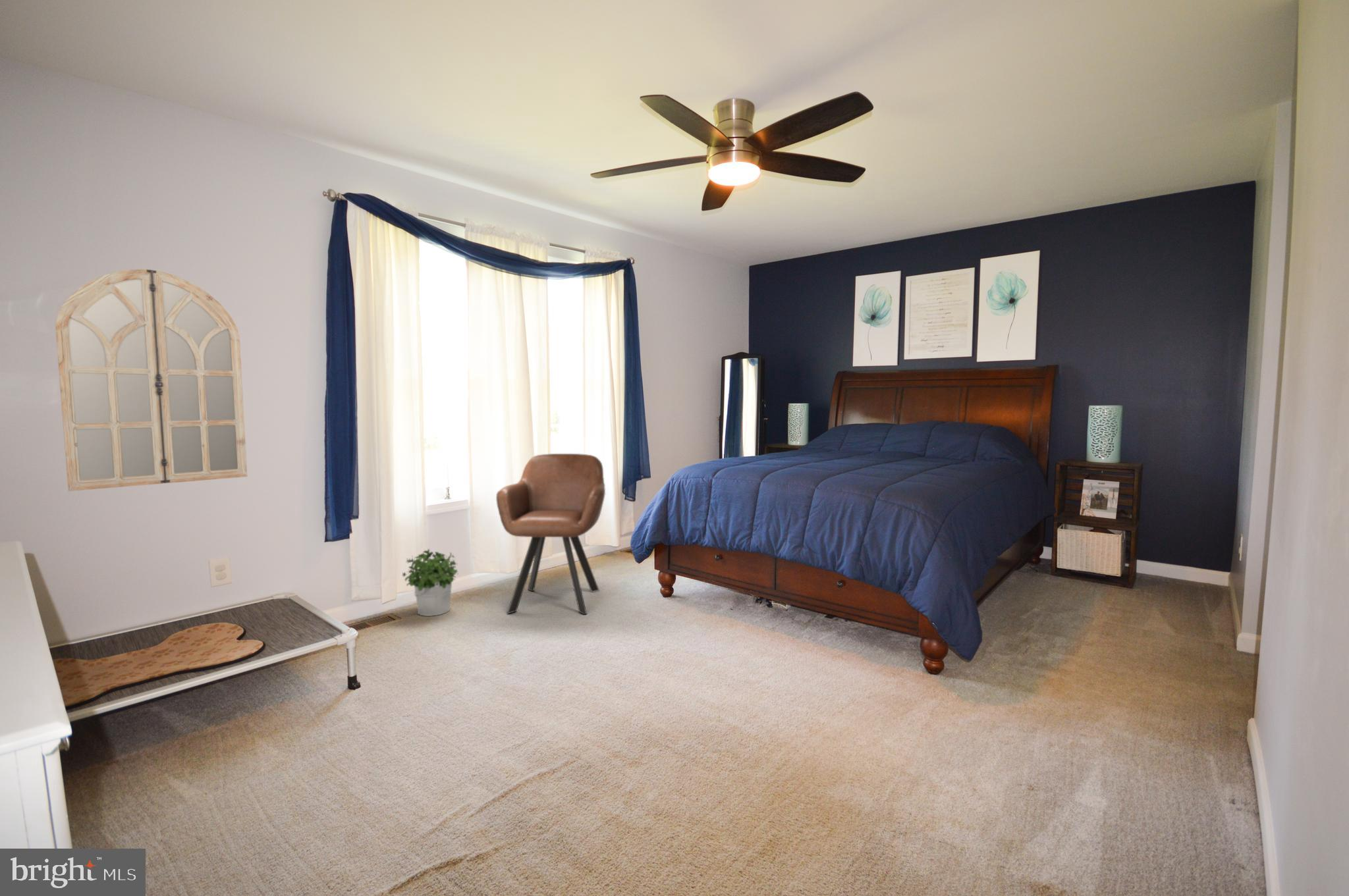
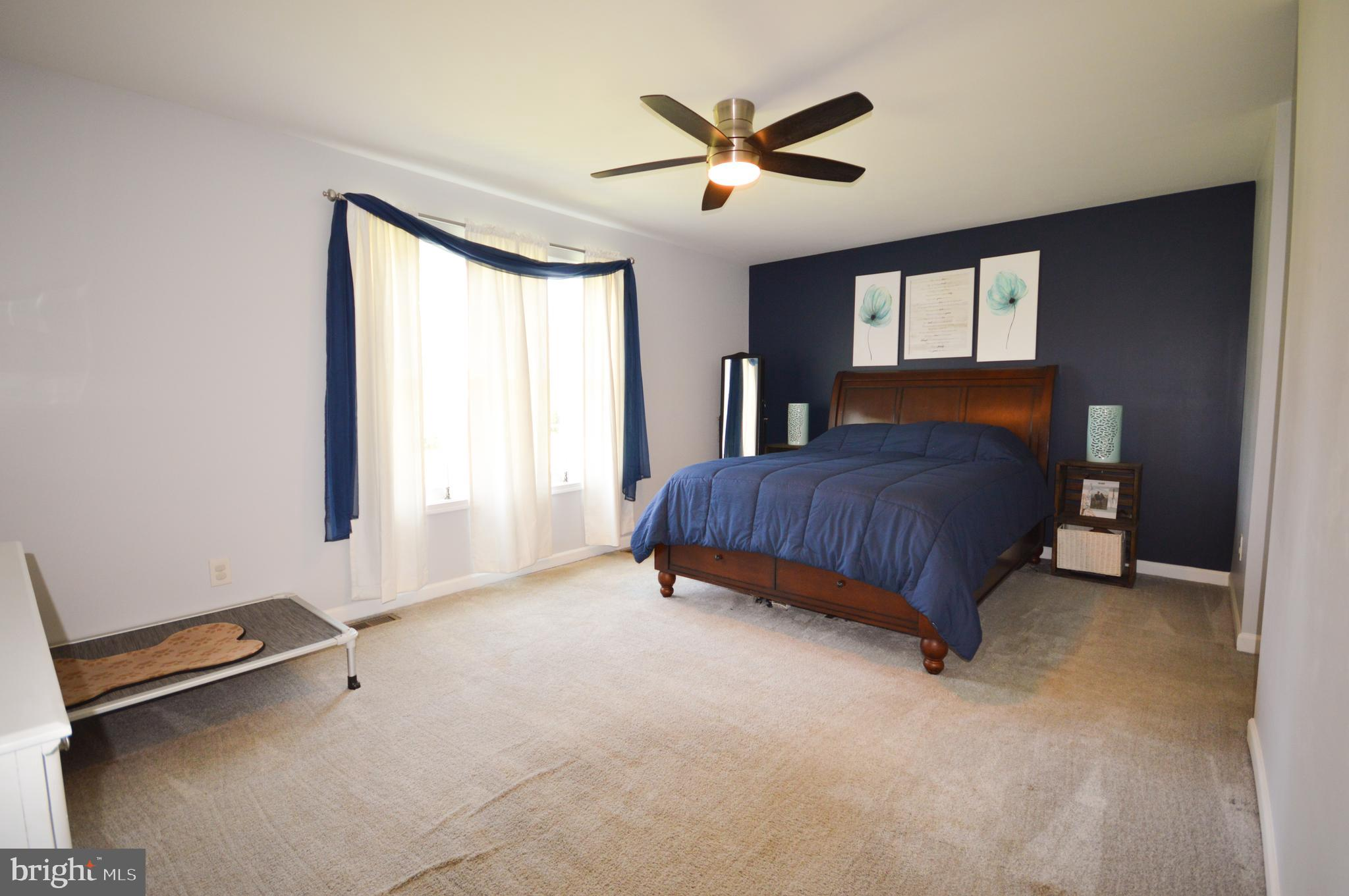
- potted plant (430, 581)
- home mirror (158, 378)
- armchair (556, 528)
